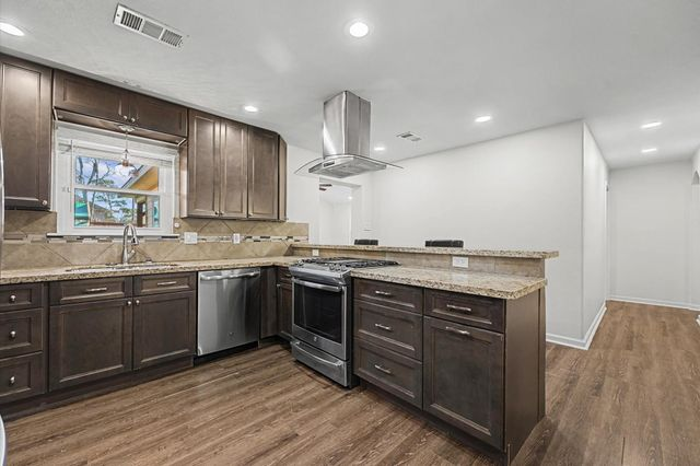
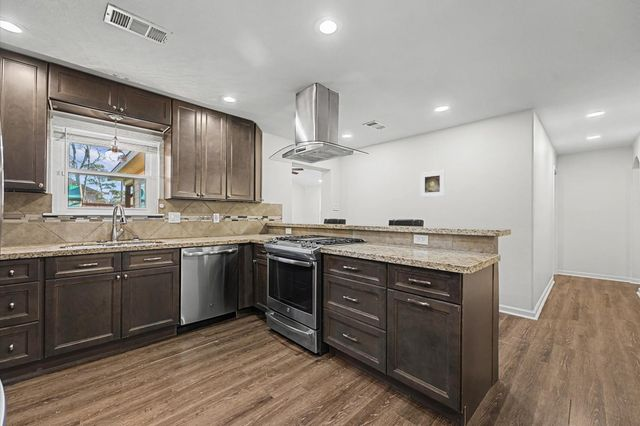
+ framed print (432, 184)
